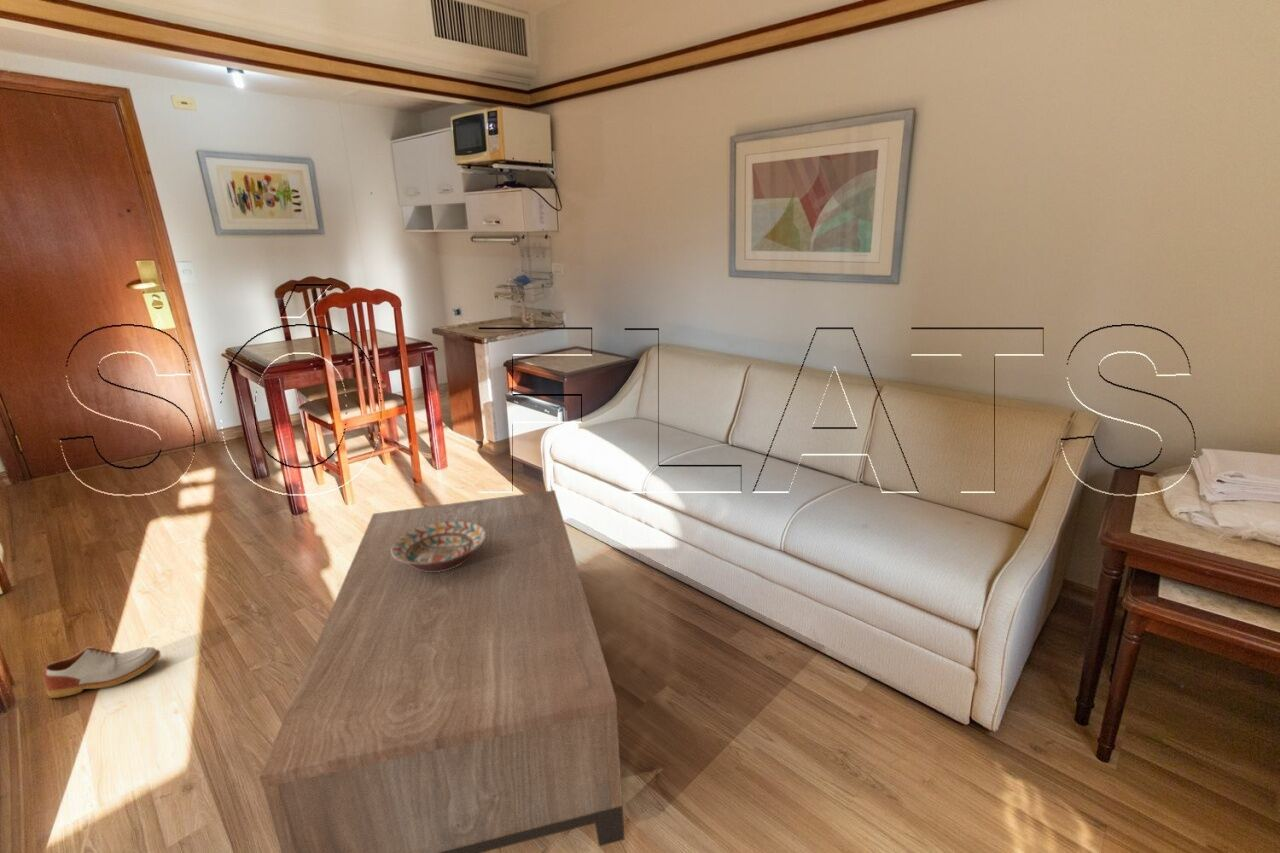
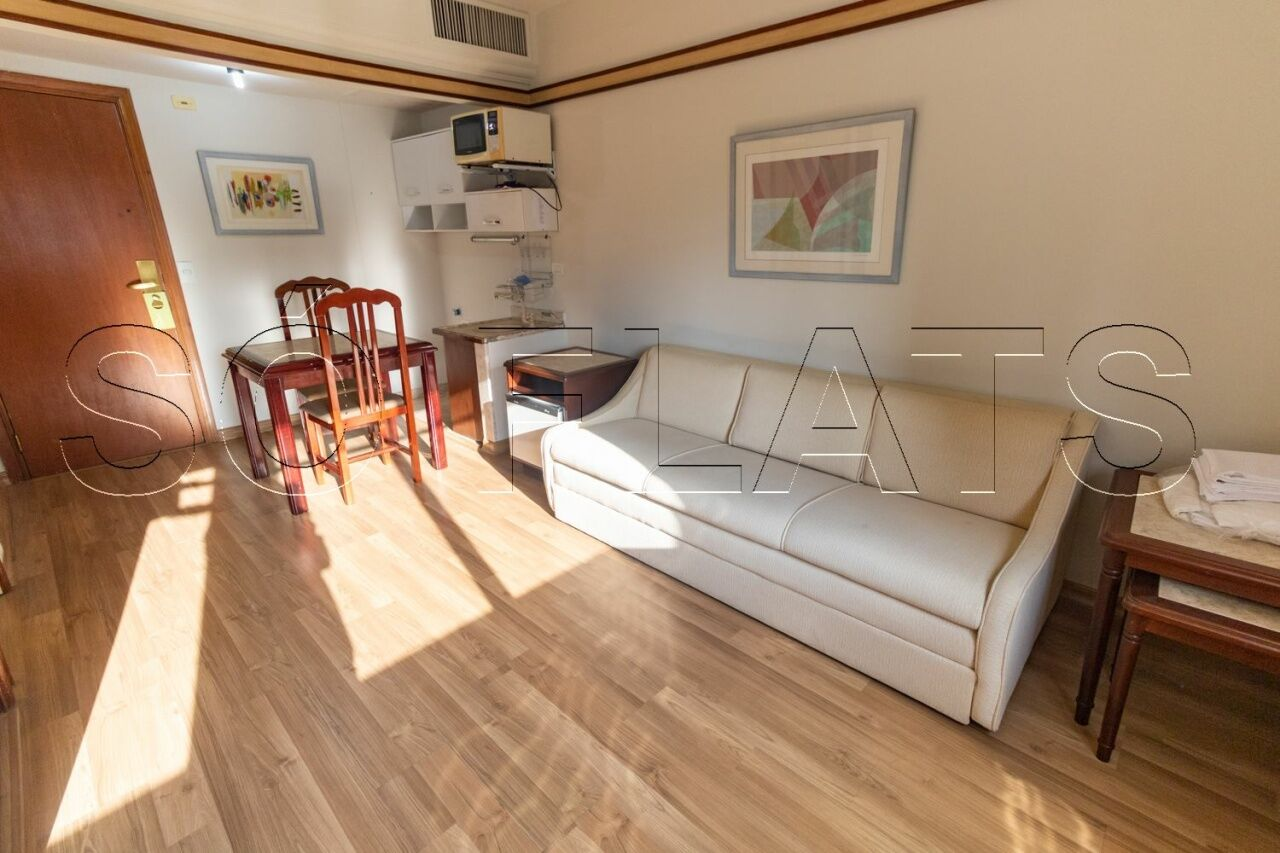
- coffee table (468, 637)
- decorative bowl (441, 550)
- shoe (101, 663)
